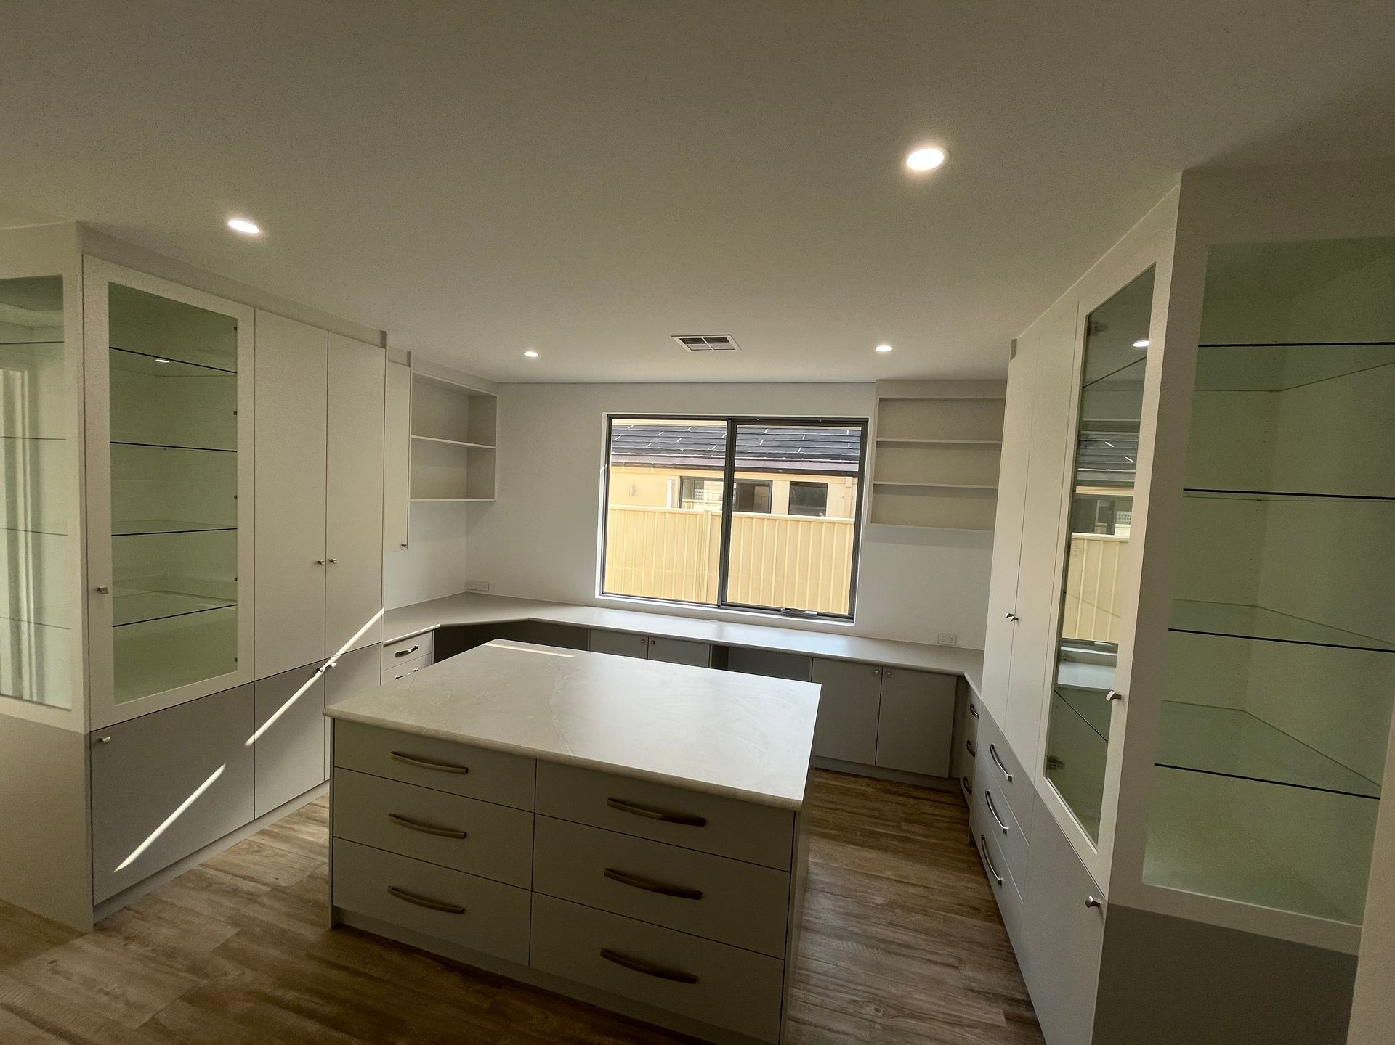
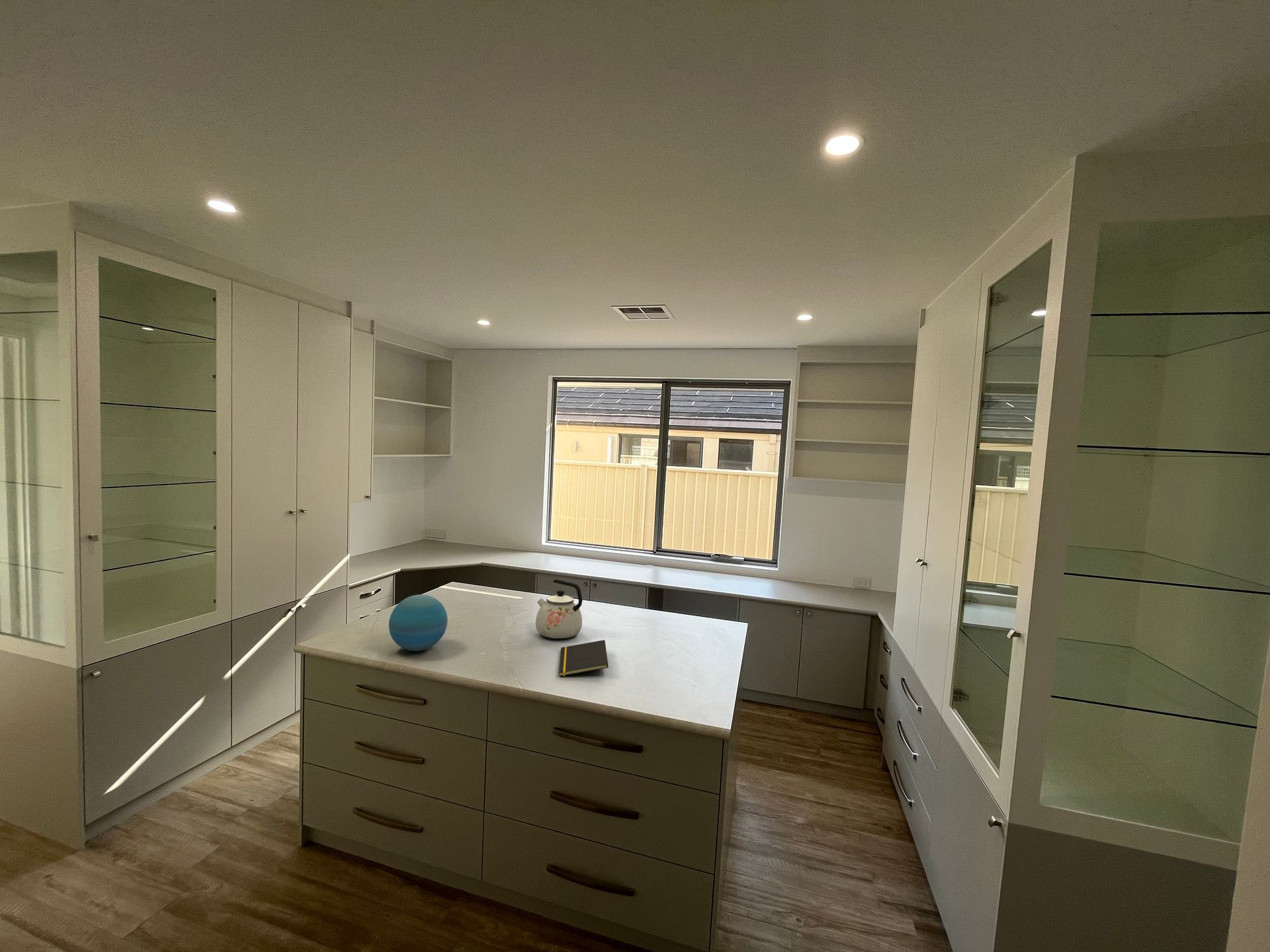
+ decorative orb (419, 622)
+ notepad (583, 656)
+ kettle (559, 607)
